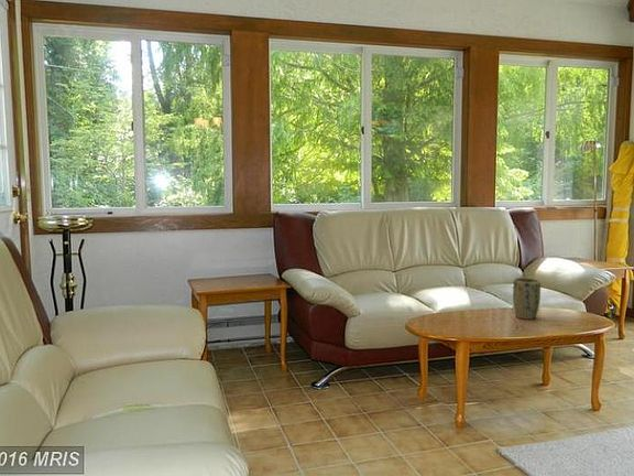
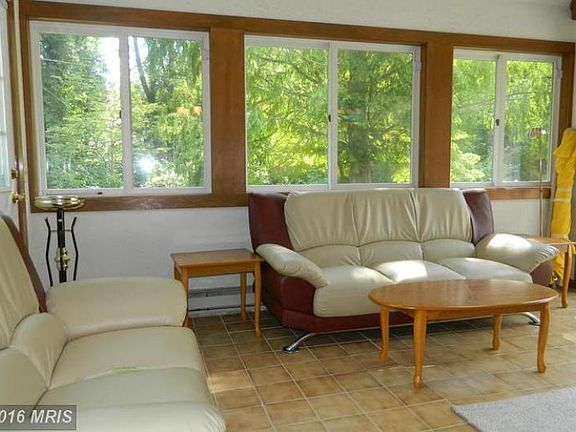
- plant pot (526, 298)
